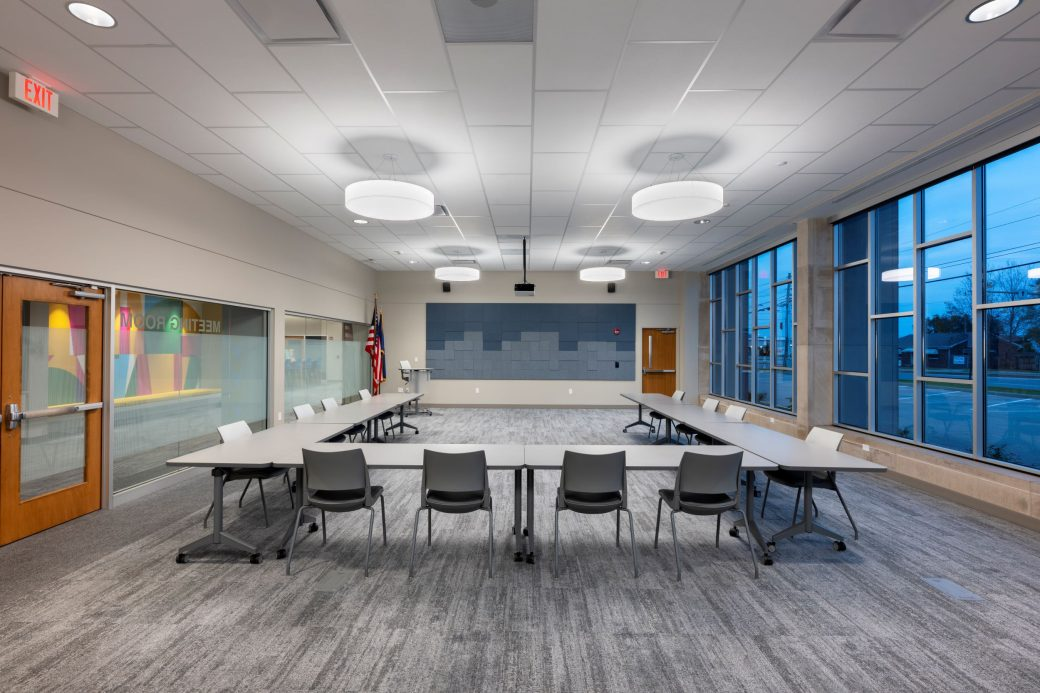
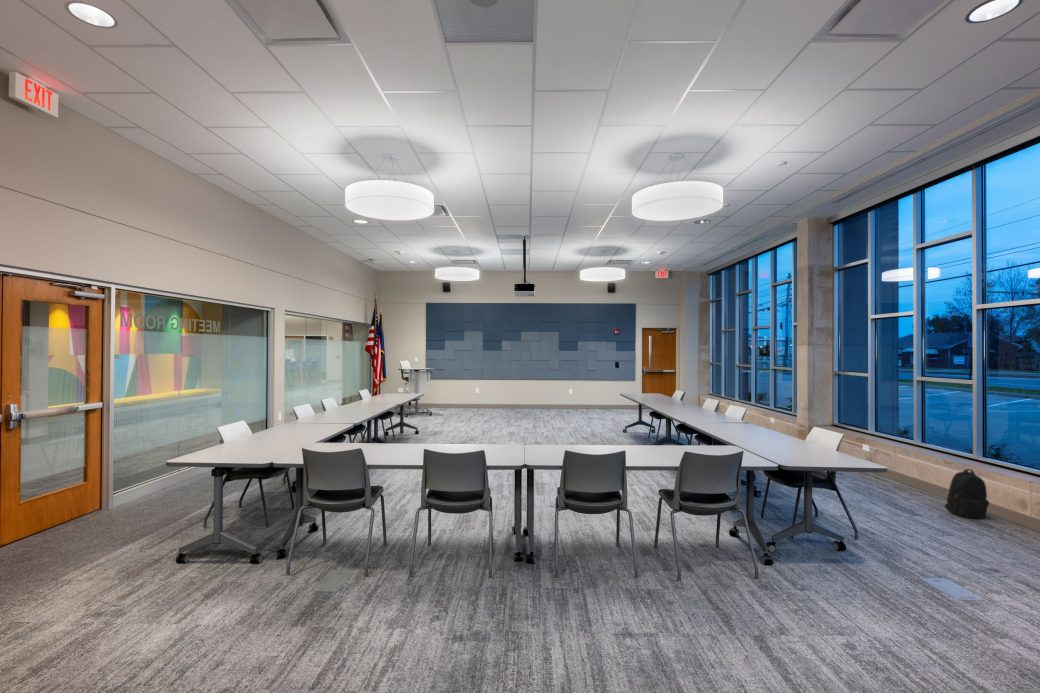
+ backpack (967, 492)
